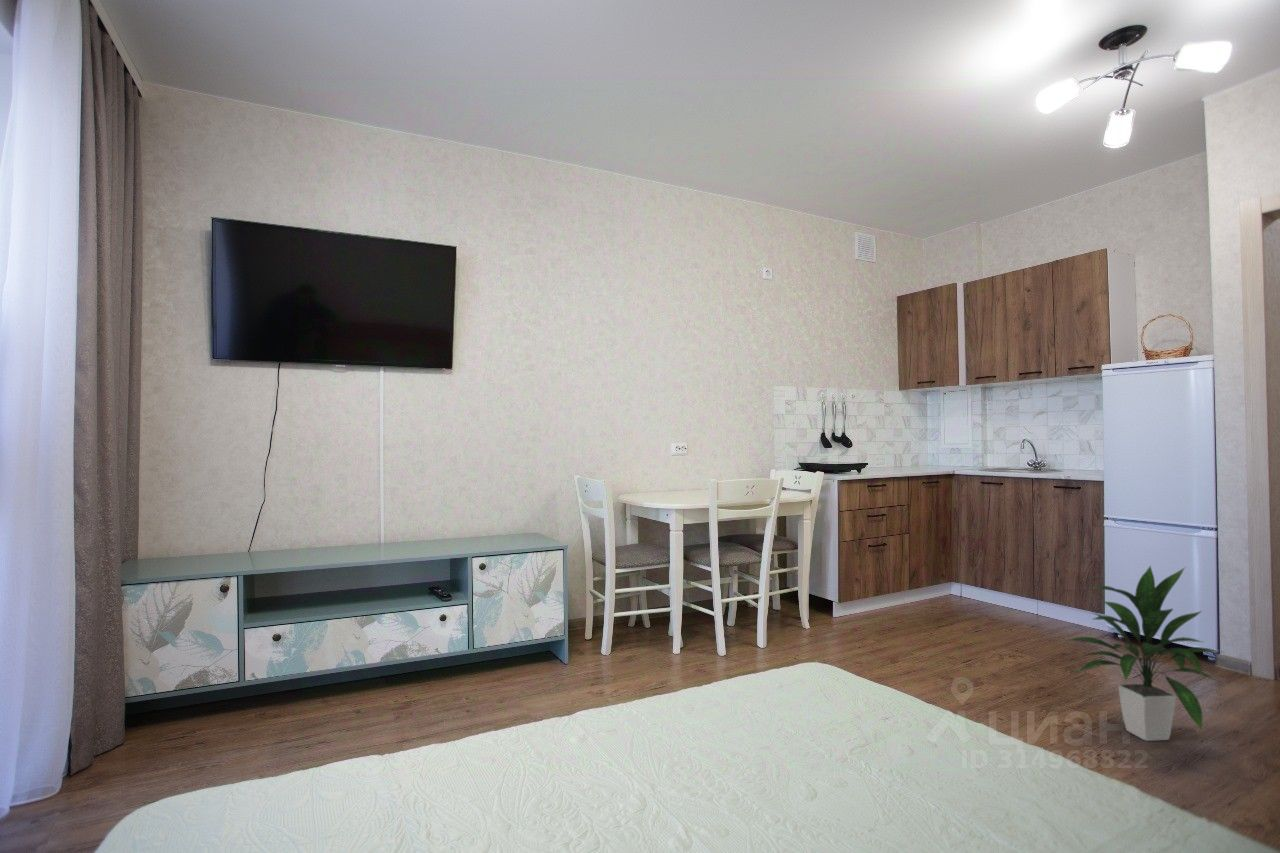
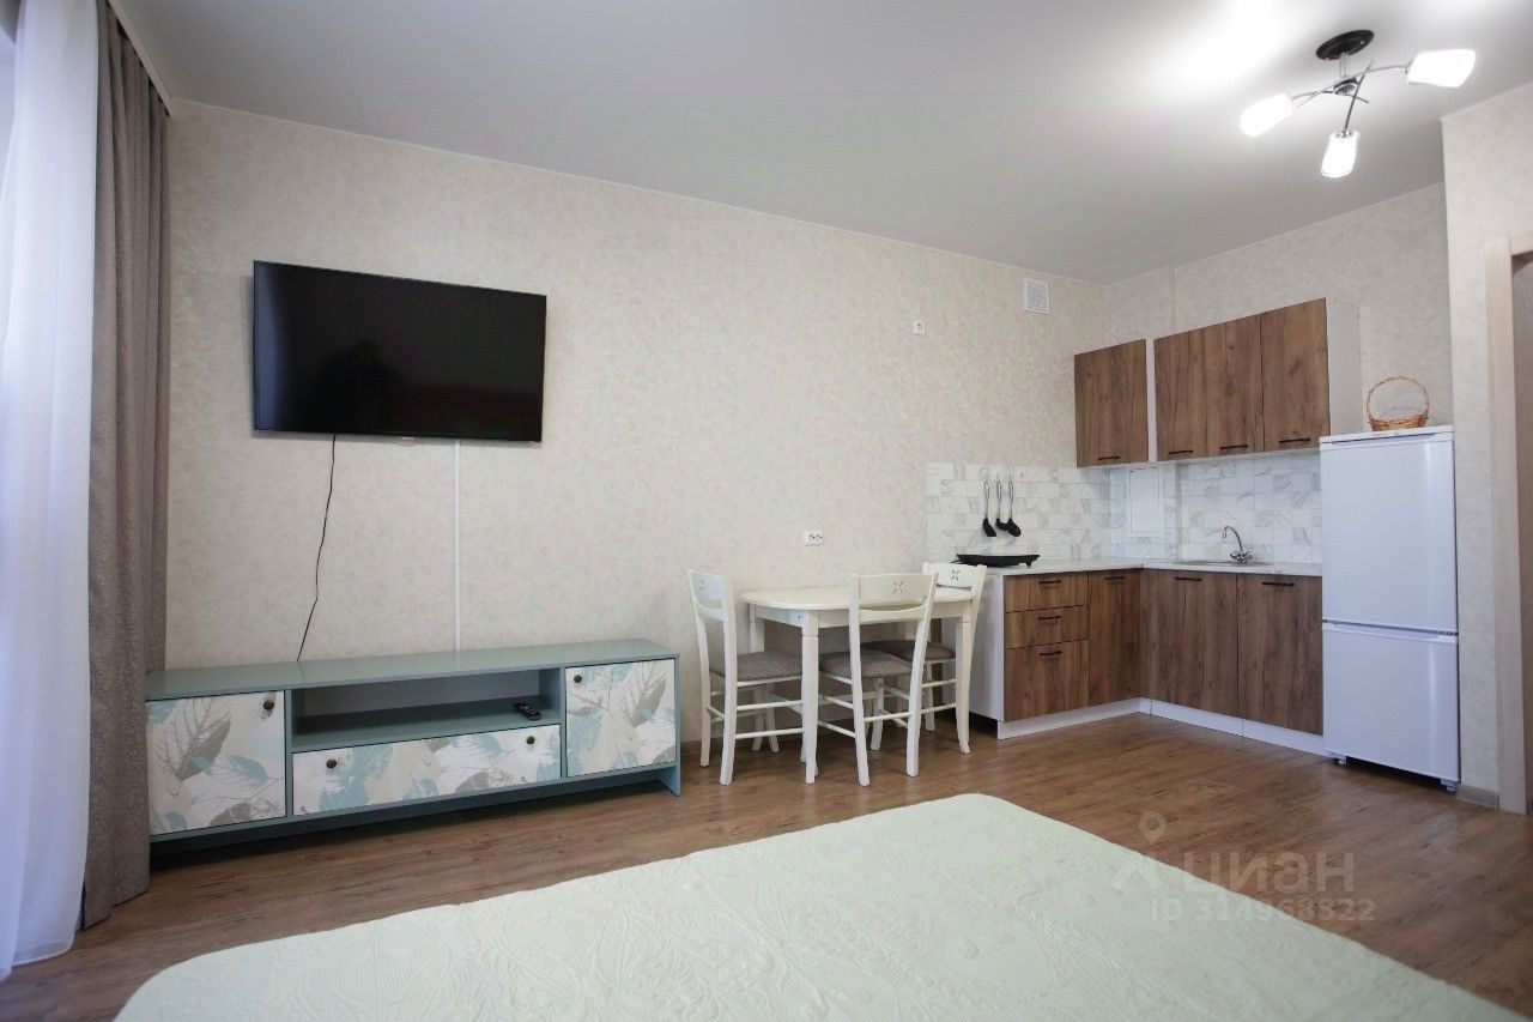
- indoor plant (1146, 652)
